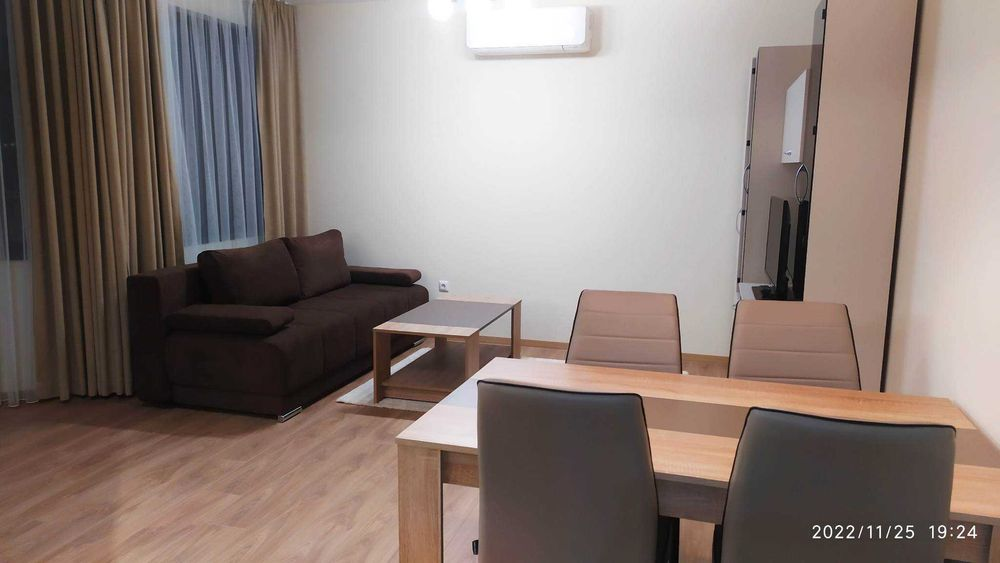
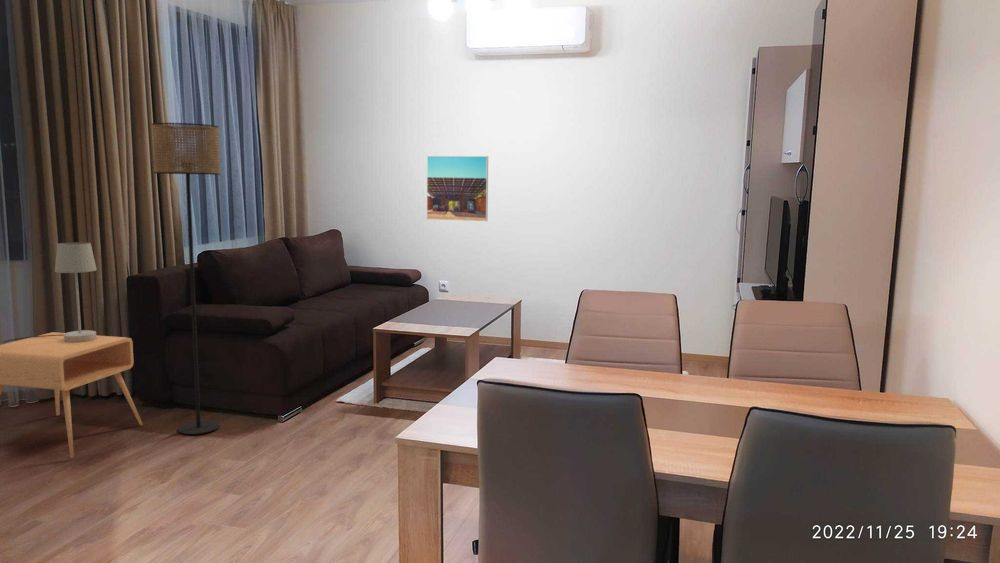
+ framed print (457, 188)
+ table lamp (57, 272)
+ floor lamp (192, 281)
+ side table (61, 389)
